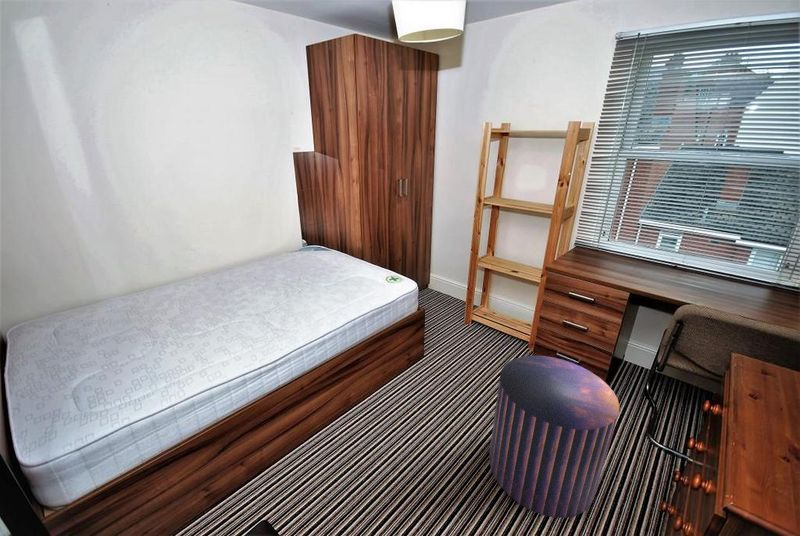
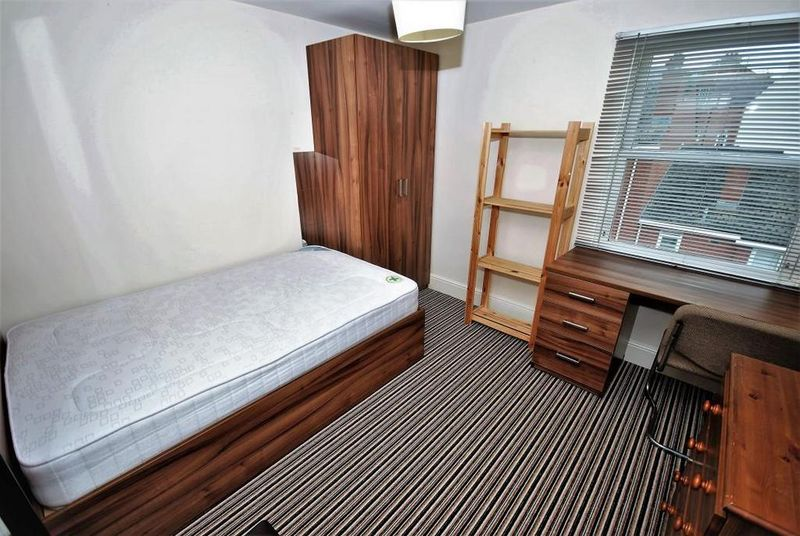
- stool (547, 429)
